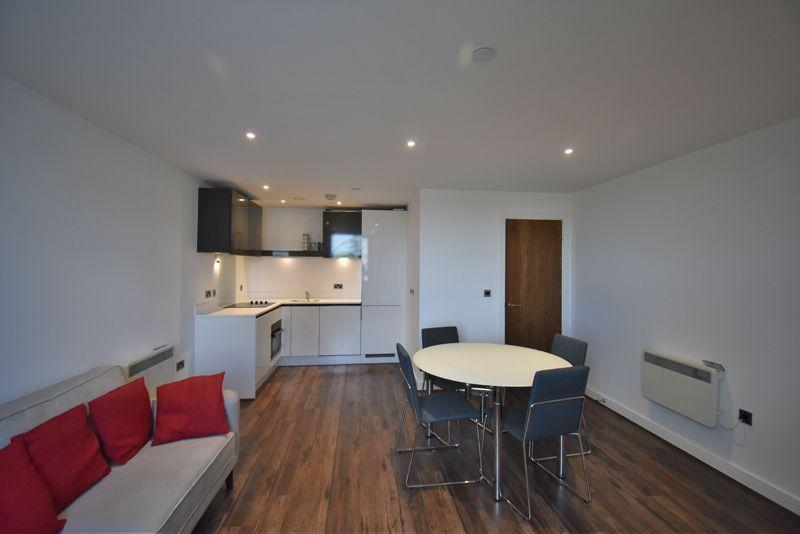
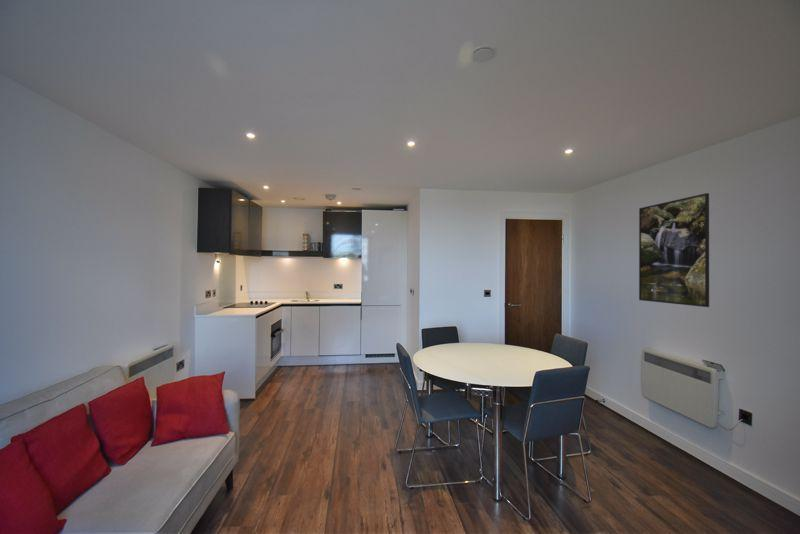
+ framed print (670, 252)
